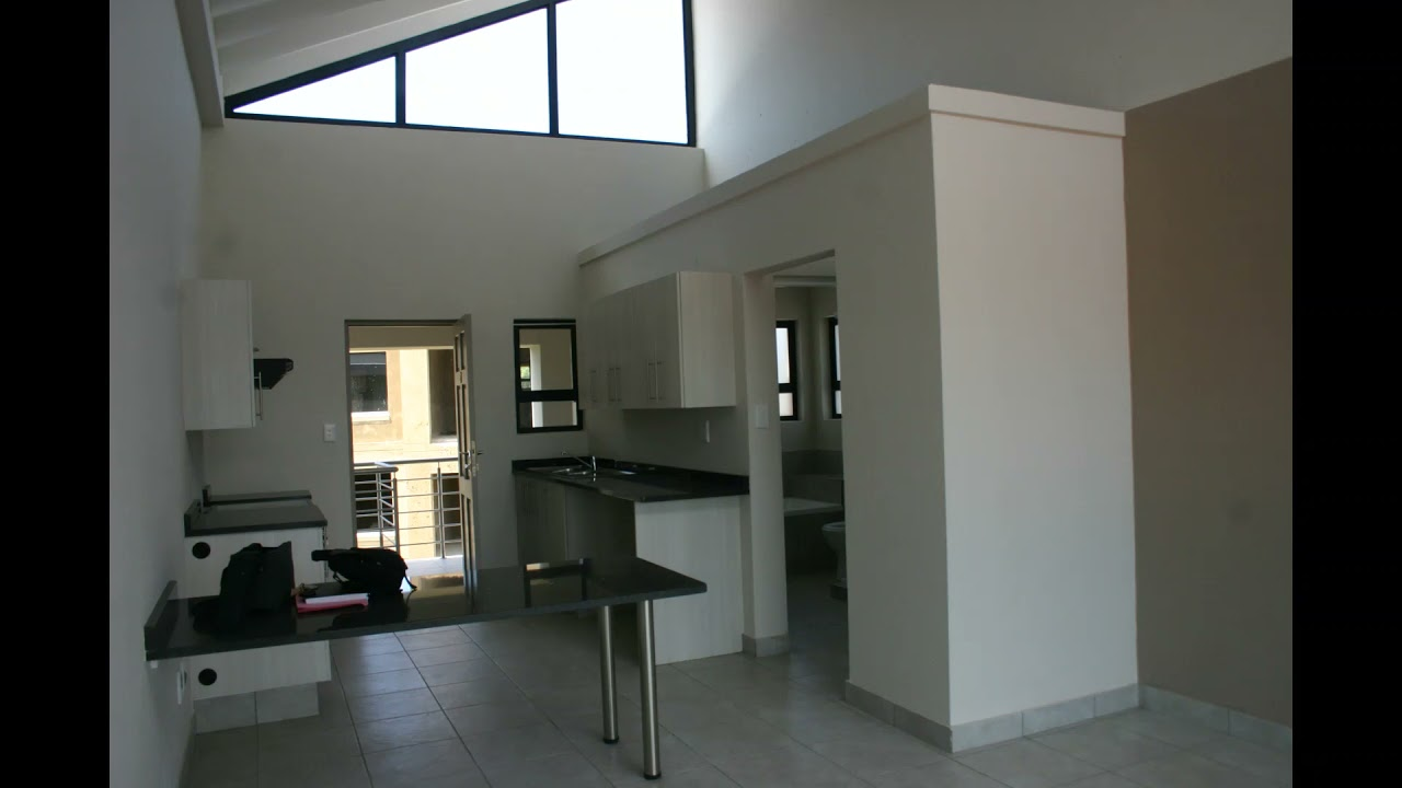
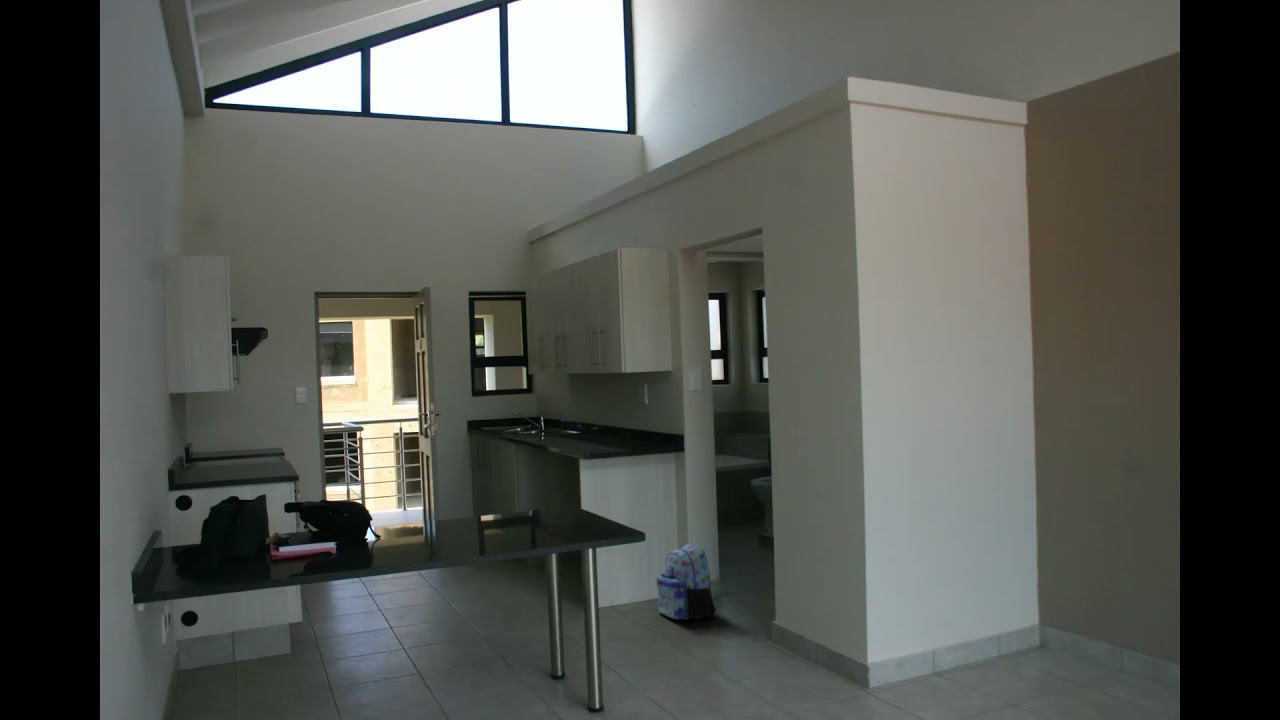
+ backpack (684, 580)
